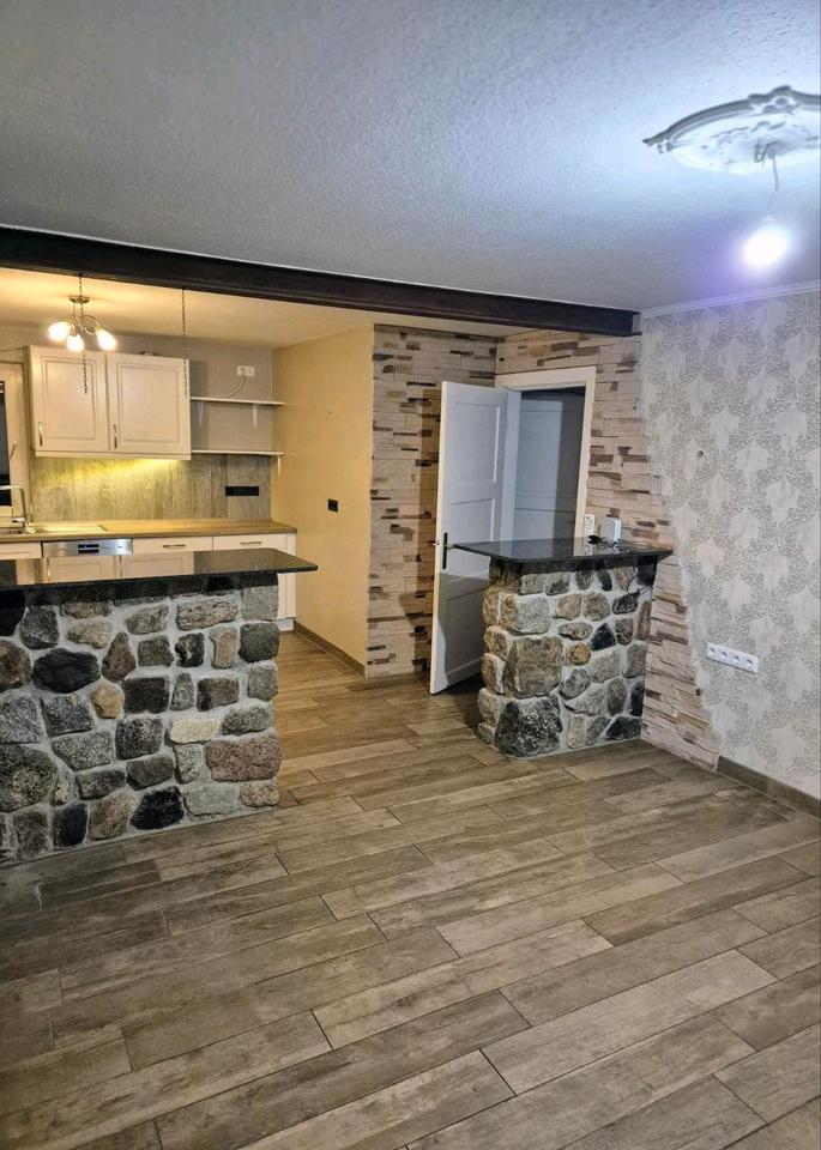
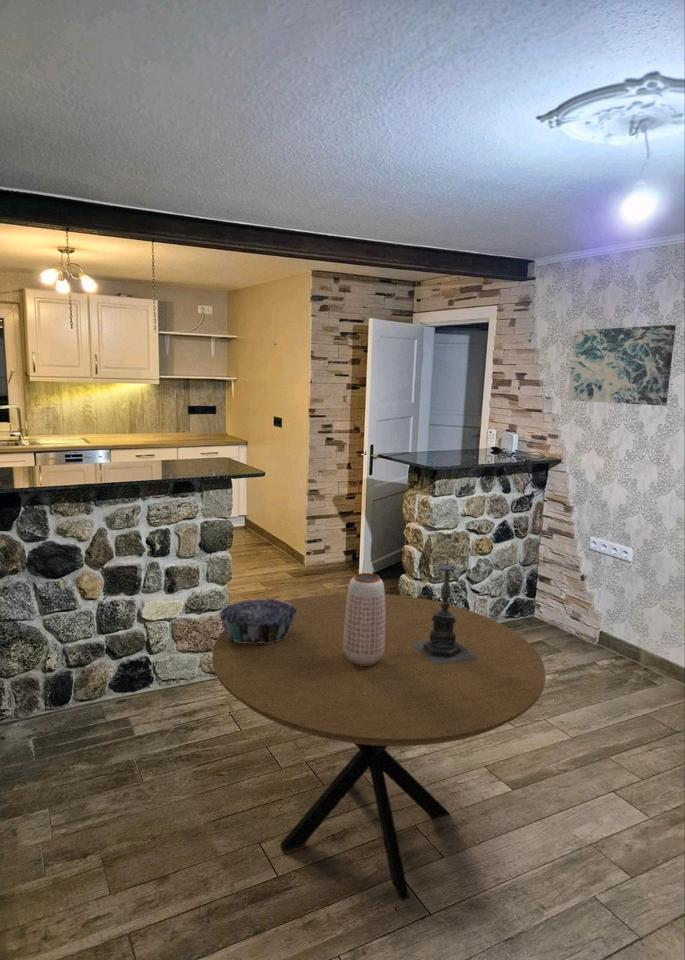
+ planter (365, 618)
+ wall art (617, 365)
+ decorative bowl (258, 622)
+ candle holder (446, 601)
+ dining table (372, 740)
